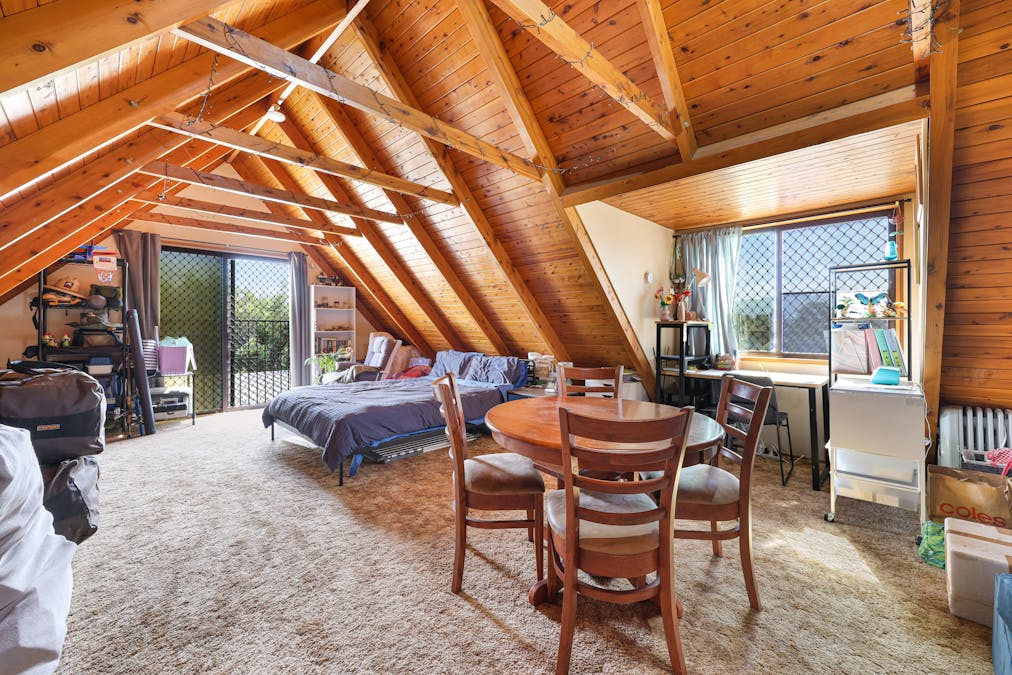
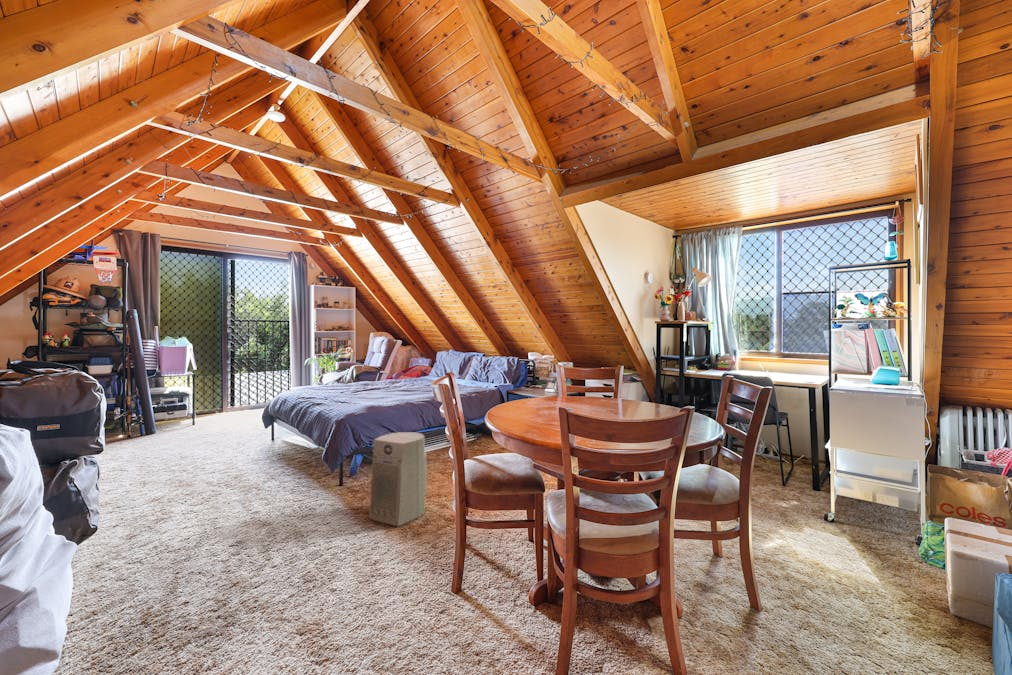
+ fan (402, 474)
